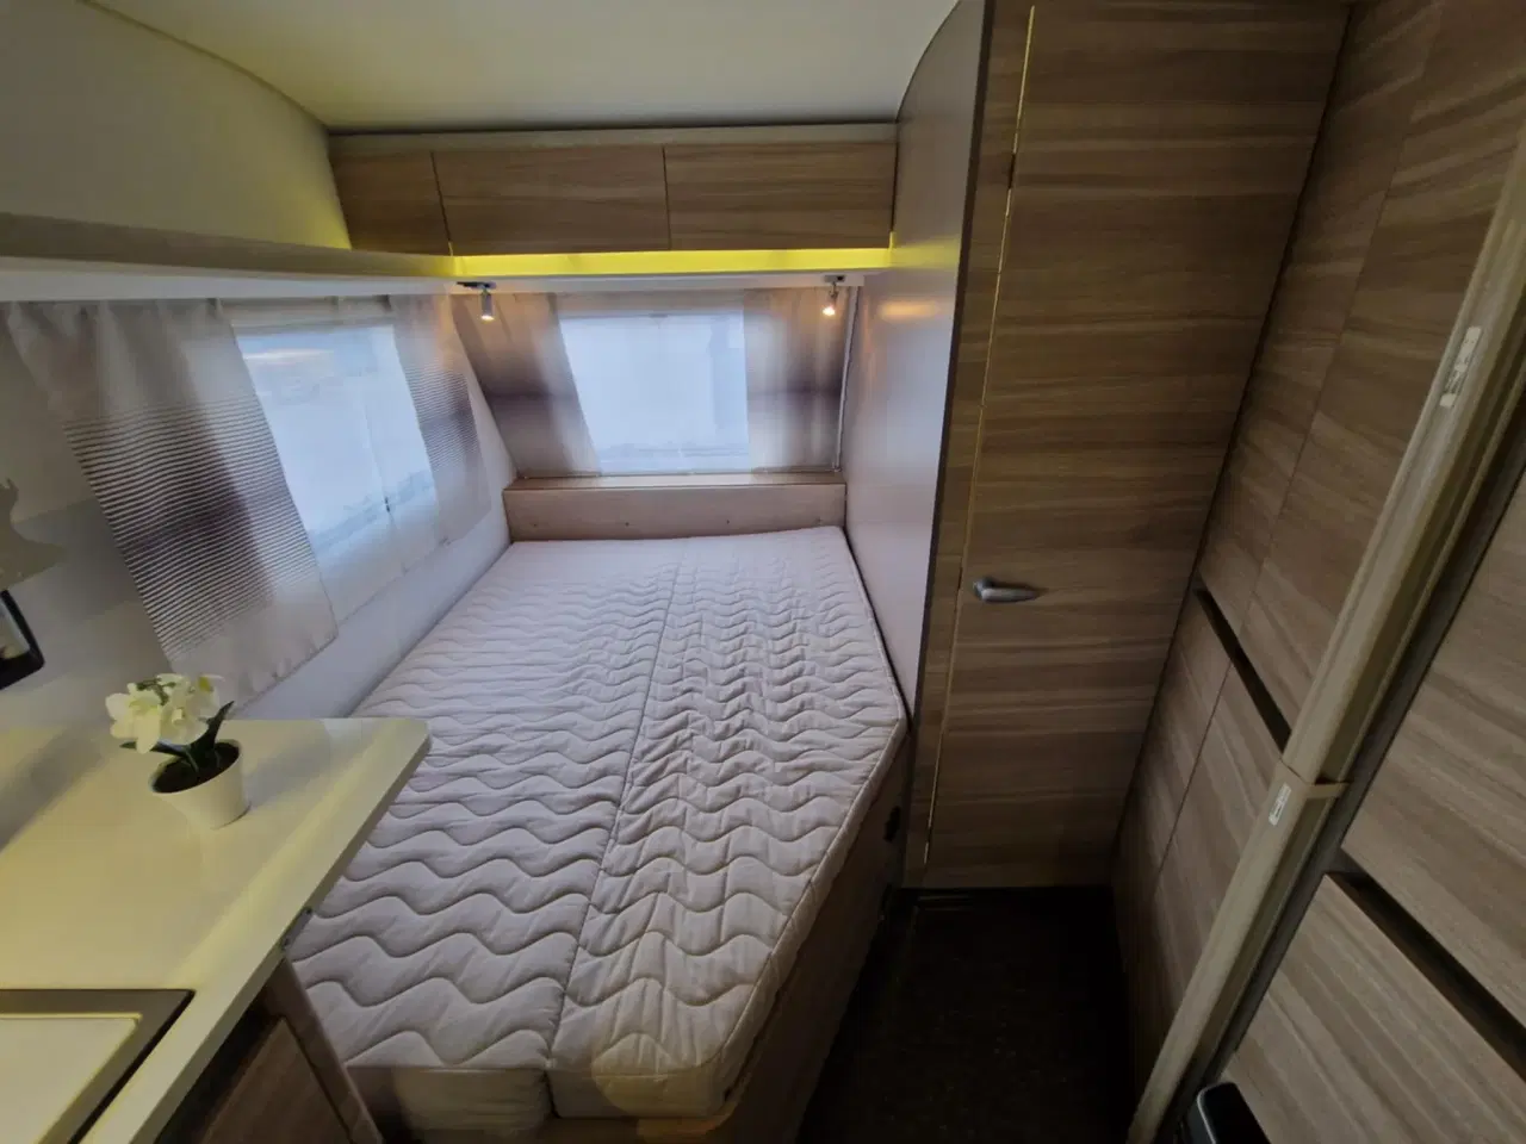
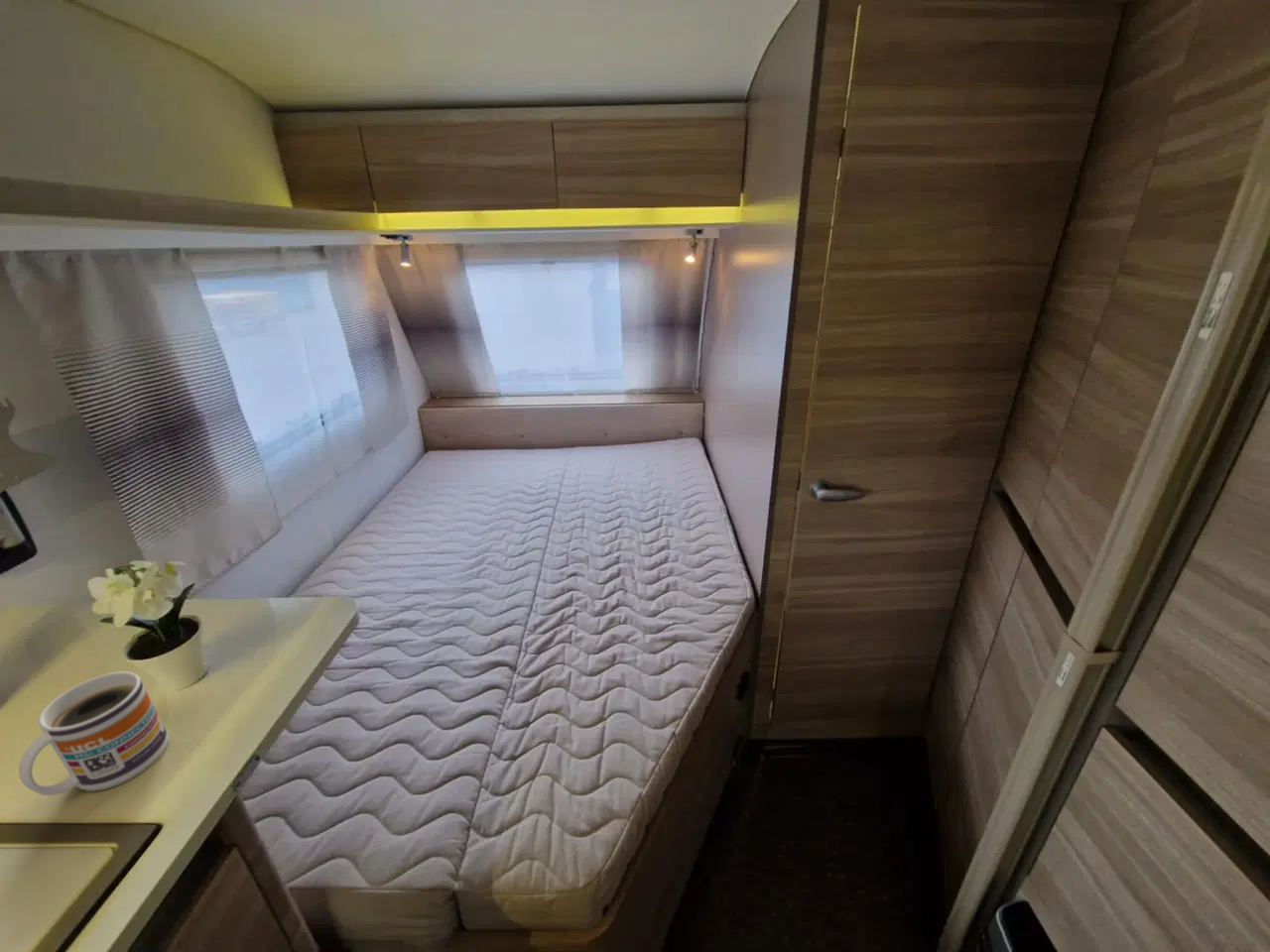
+ mug (96, 735)
